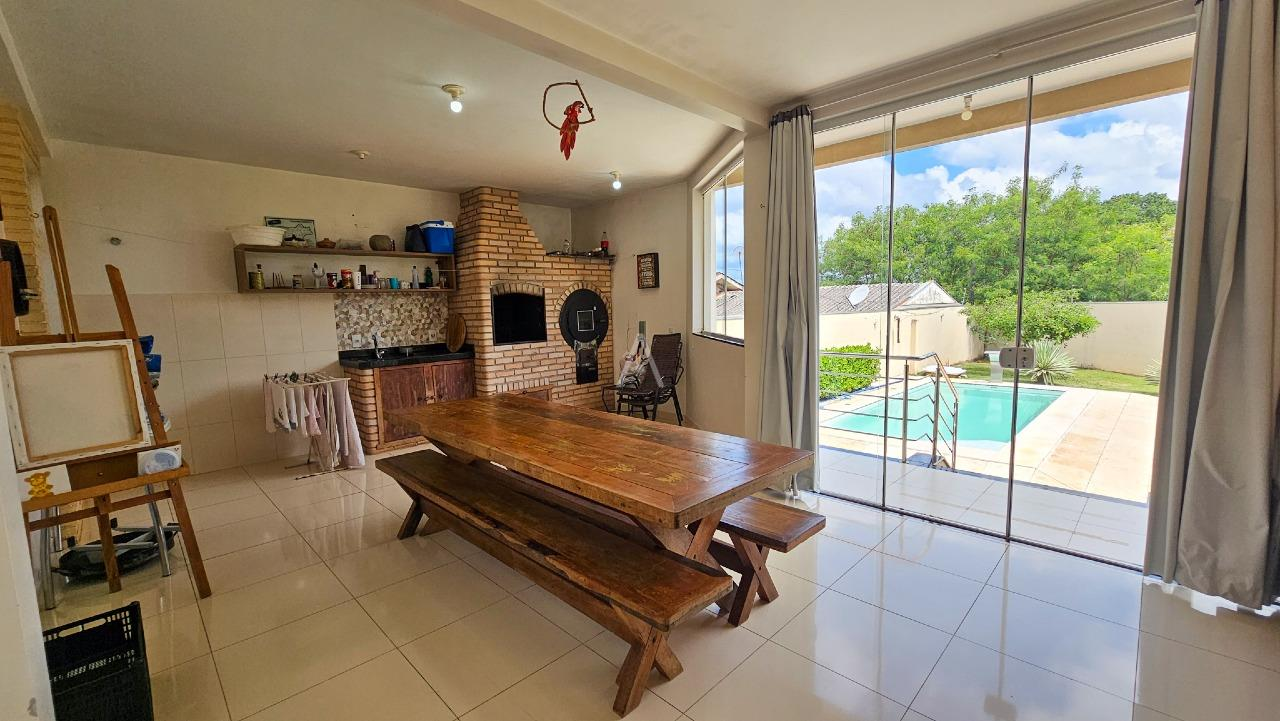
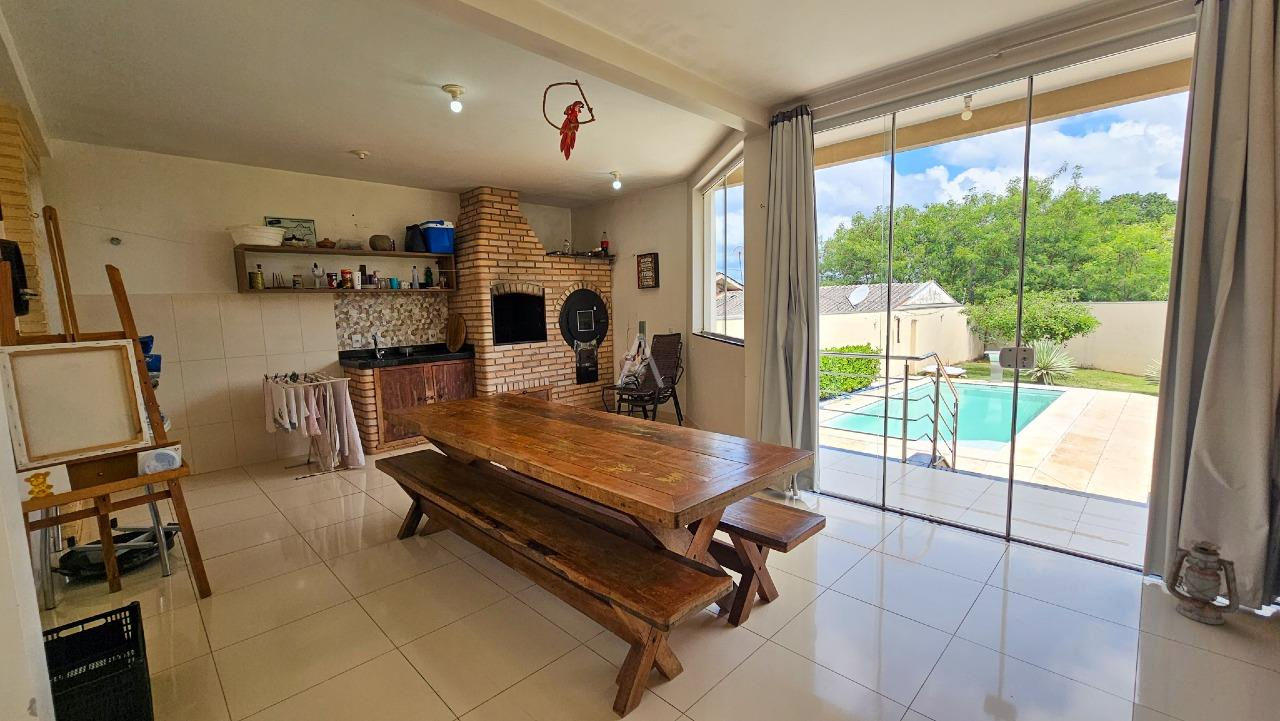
+ lantern (1203, 577)
